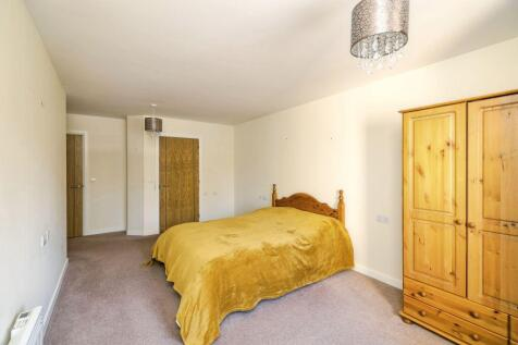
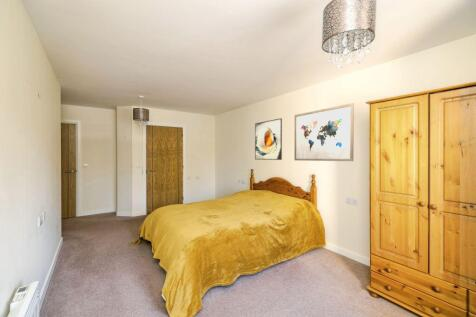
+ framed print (267, 140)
+ wall art (320, 135)
